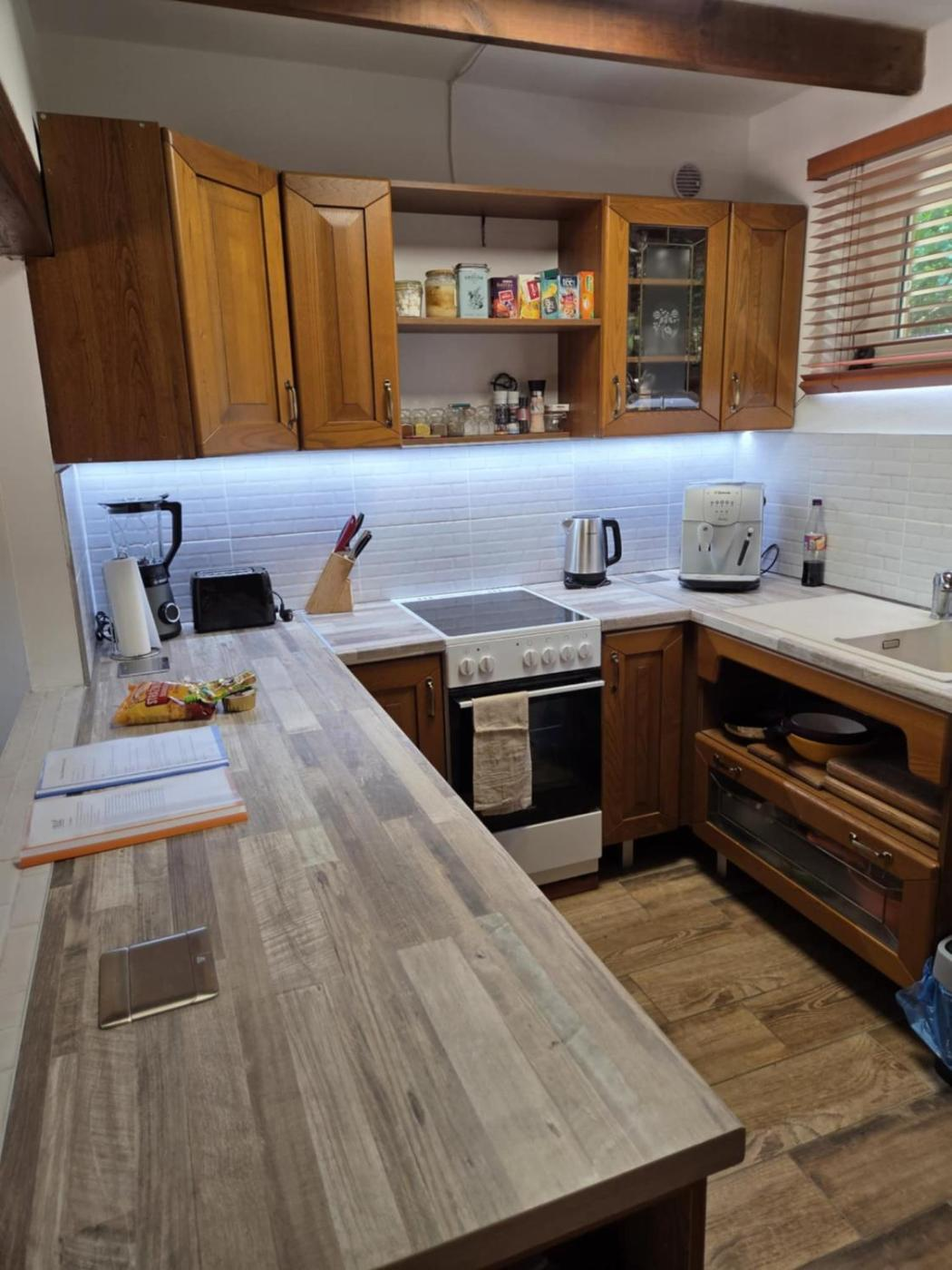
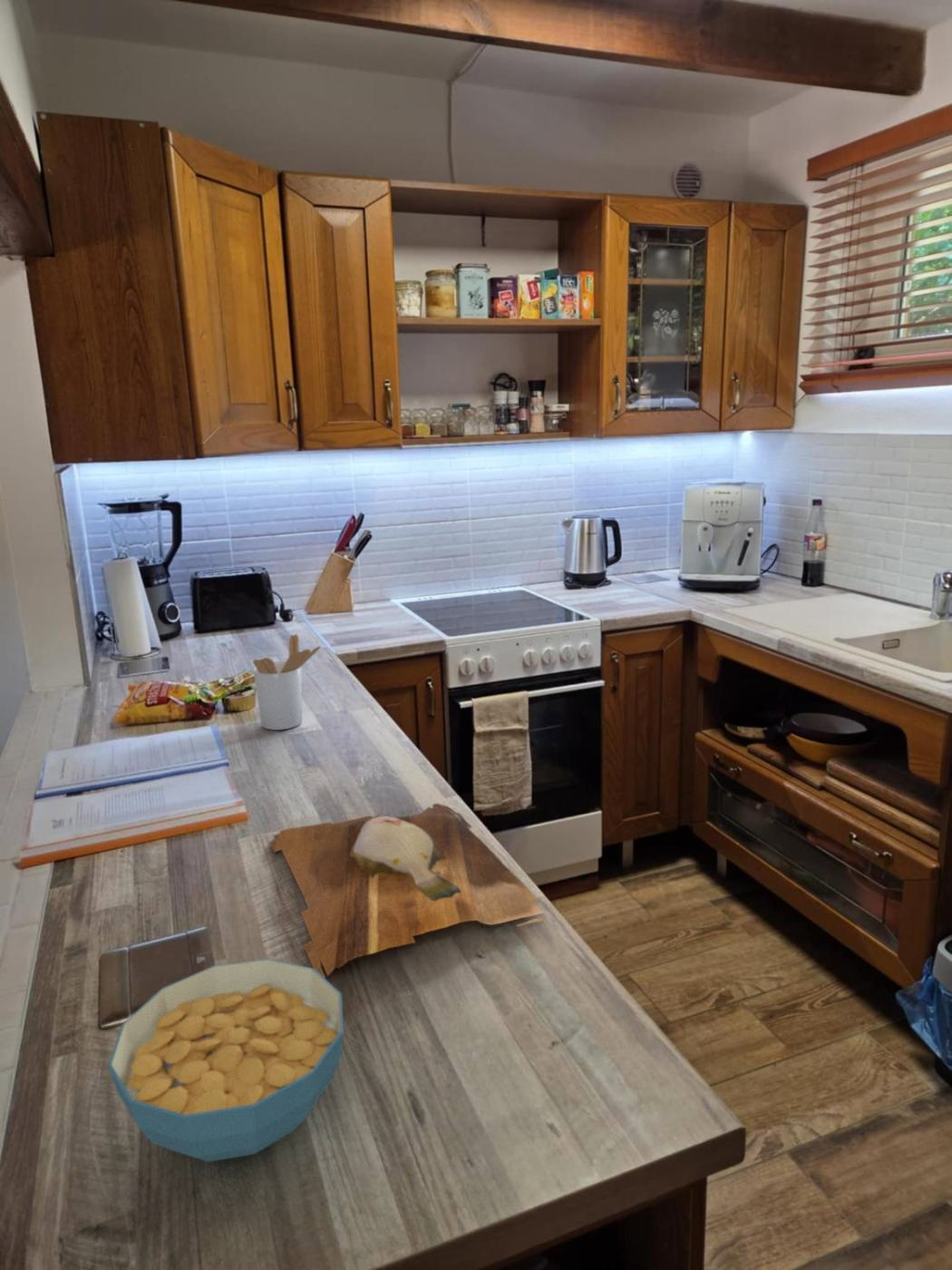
+ cereal bowl (236, 1074)
+ cutting board (393, 857)
+ utensil holder (287, 683)
